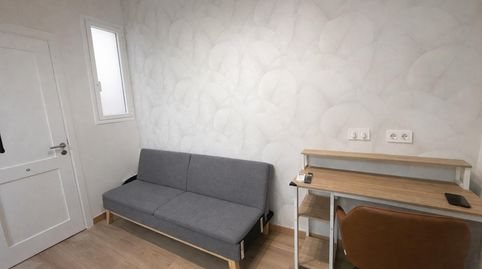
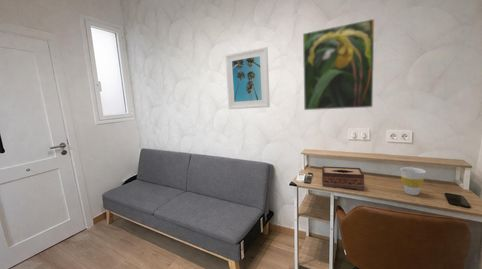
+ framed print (336, 68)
+ cup (412, 181)
+ tissue box (341, 177)
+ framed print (246, 80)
